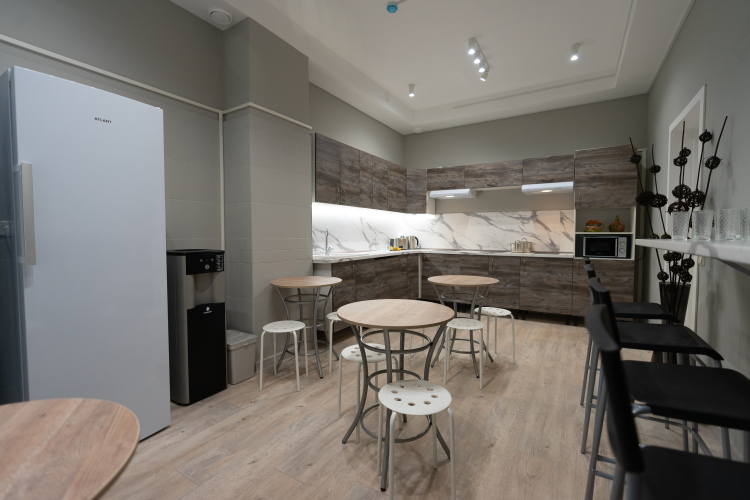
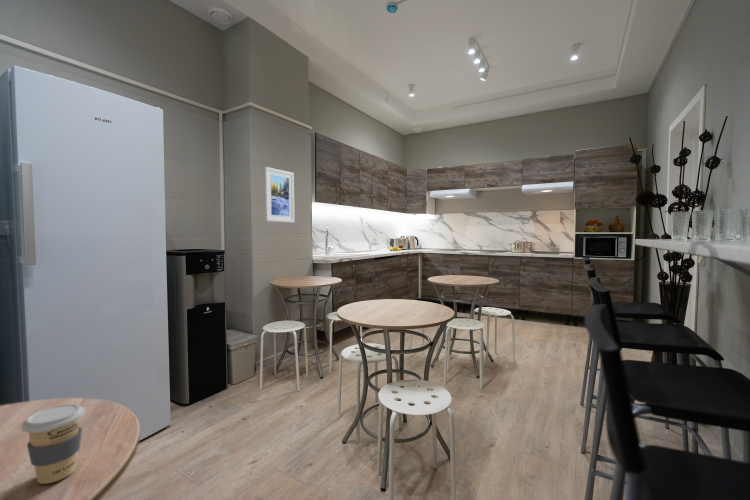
+ coffee cup (55, 443)
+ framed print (280, 196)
